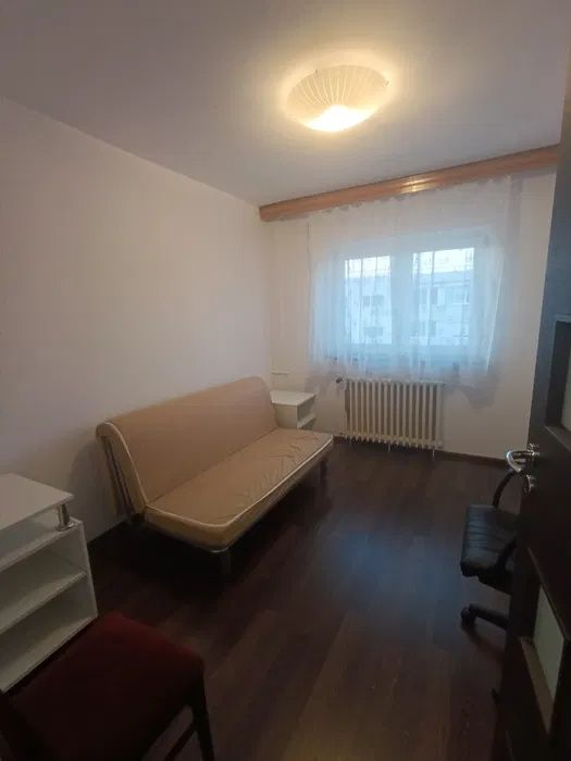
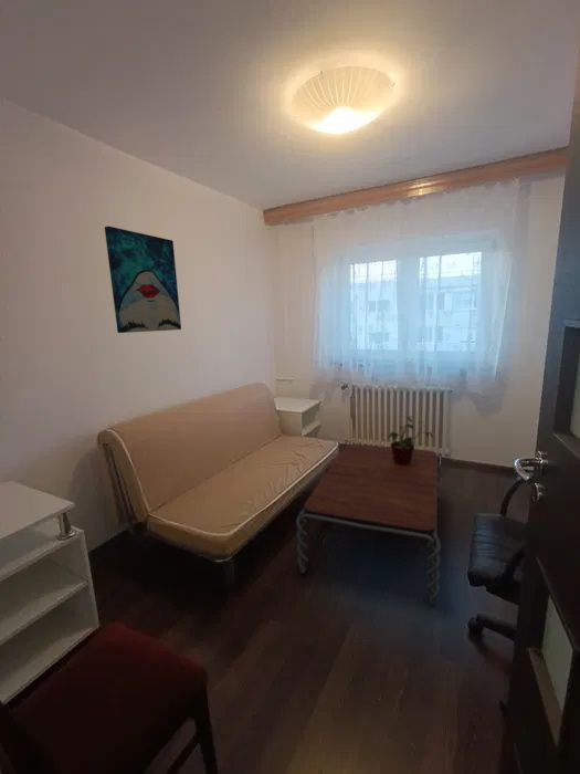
+ coffee table (379, 502)
+ potted plant (411, 440)
+ wall art (147, 283)
